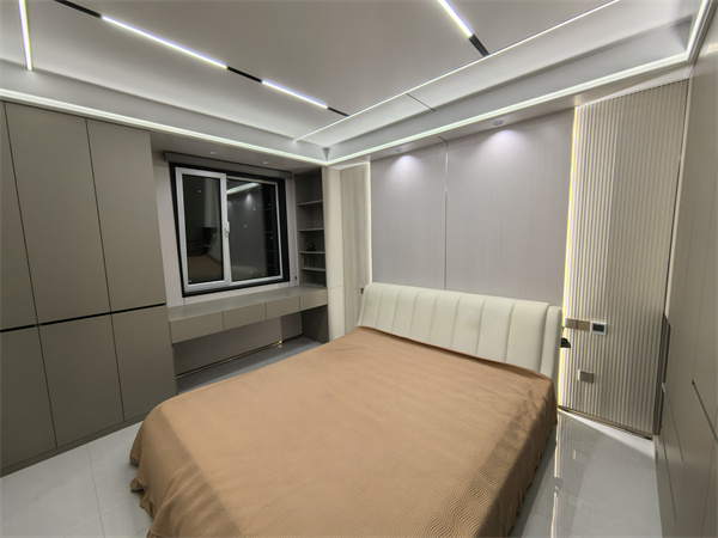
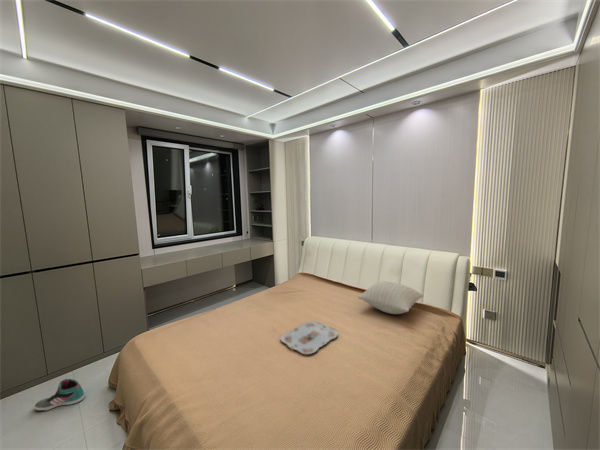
+ pillow (390, 296)
+ serving tray (309, 336)
+ sneaker (58, 393)
